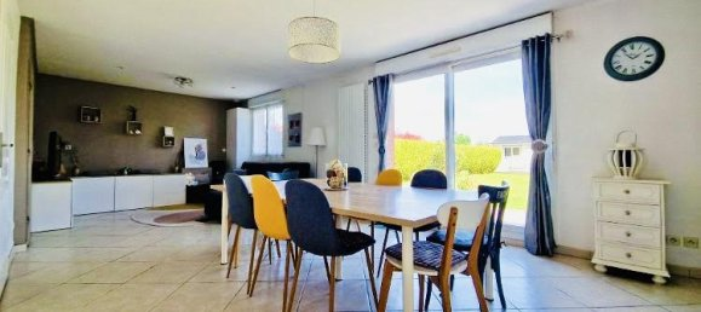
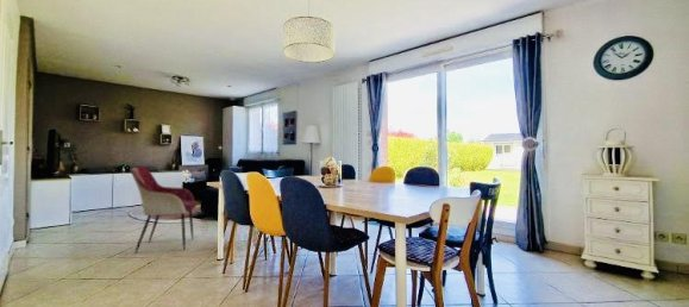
+ armchair (164, 206)
